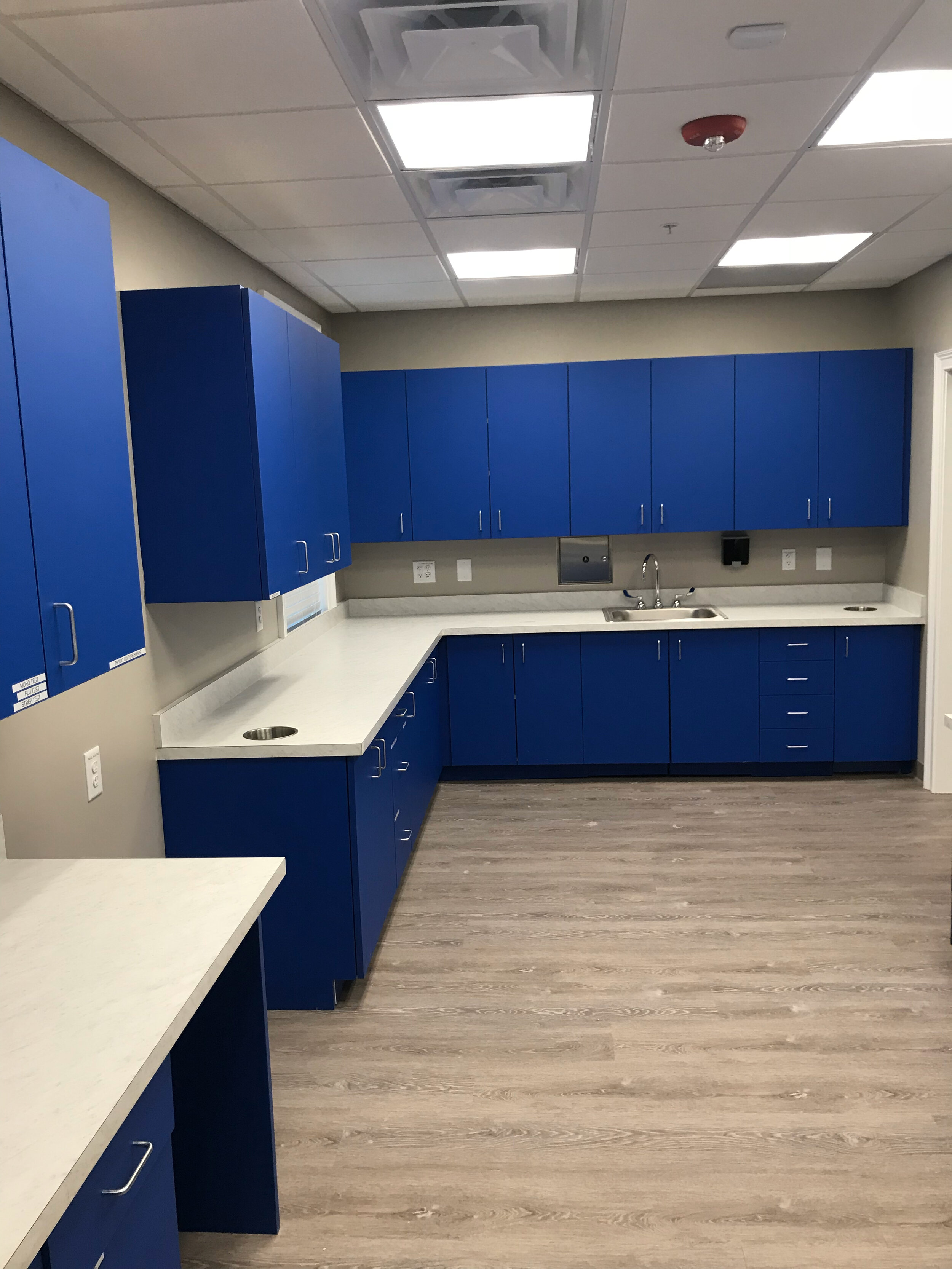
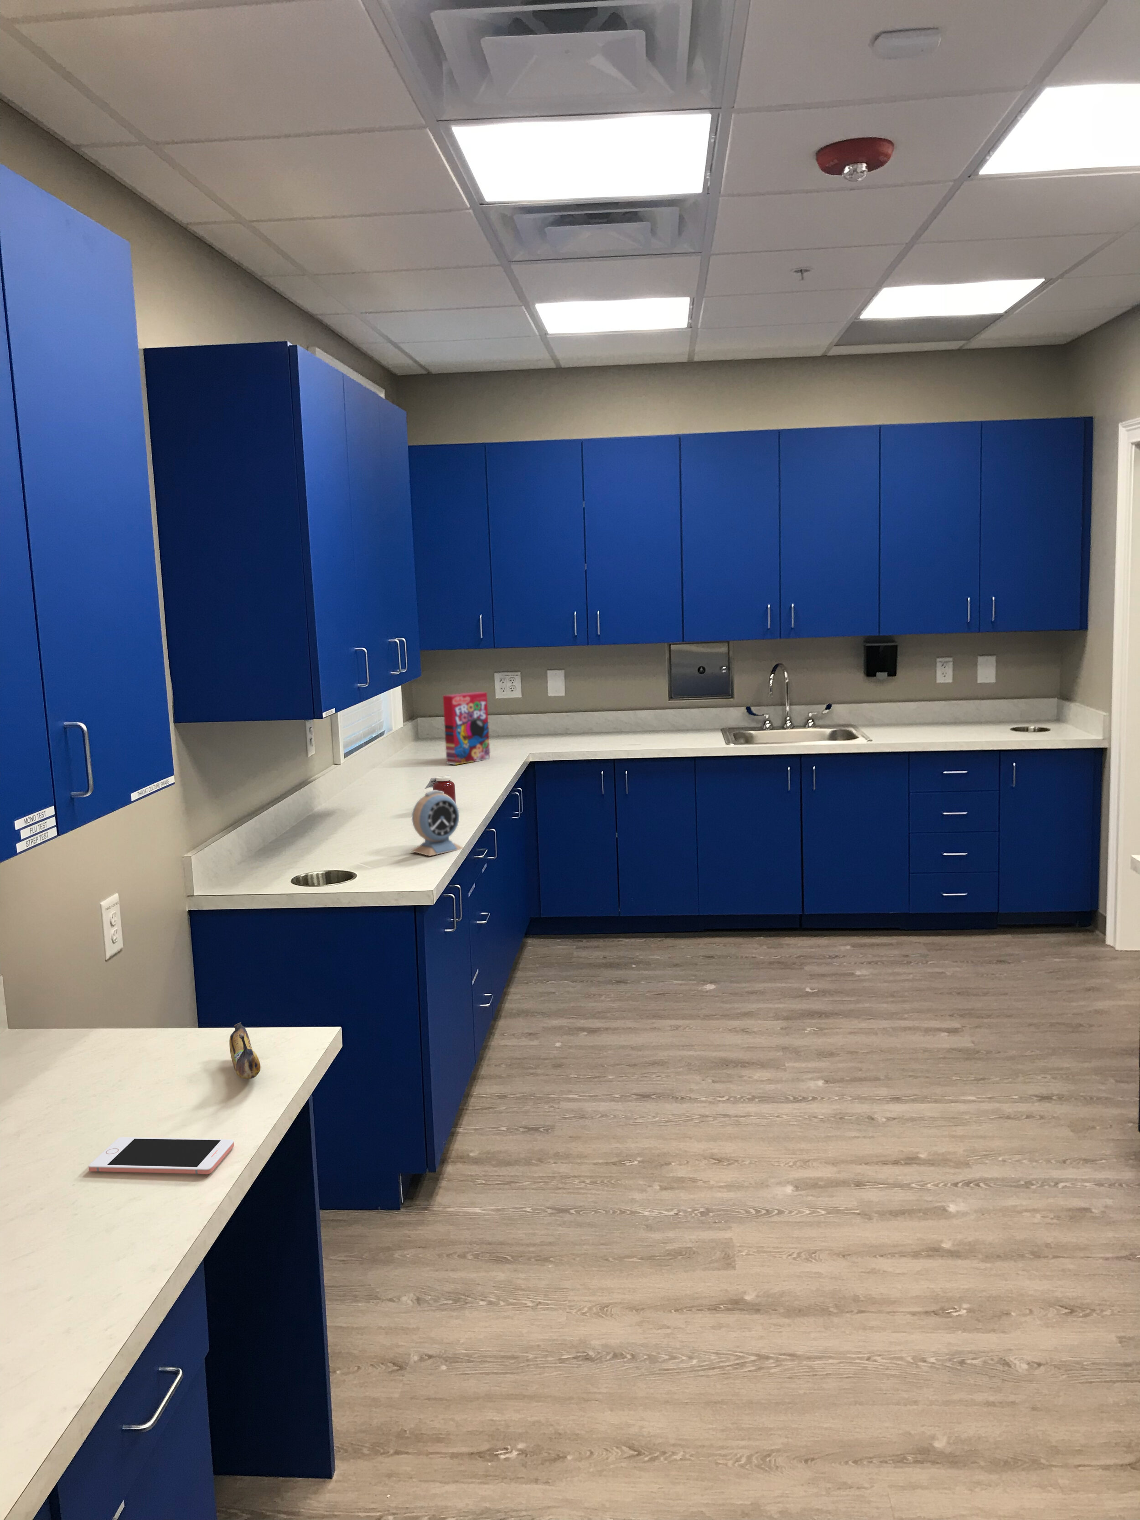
+ banana (243, 1043)
+ alarm clock (436, 820)
+ cereal box (467, 727)
+ jar (442, 792)
+ cell phone (163, 1155)
